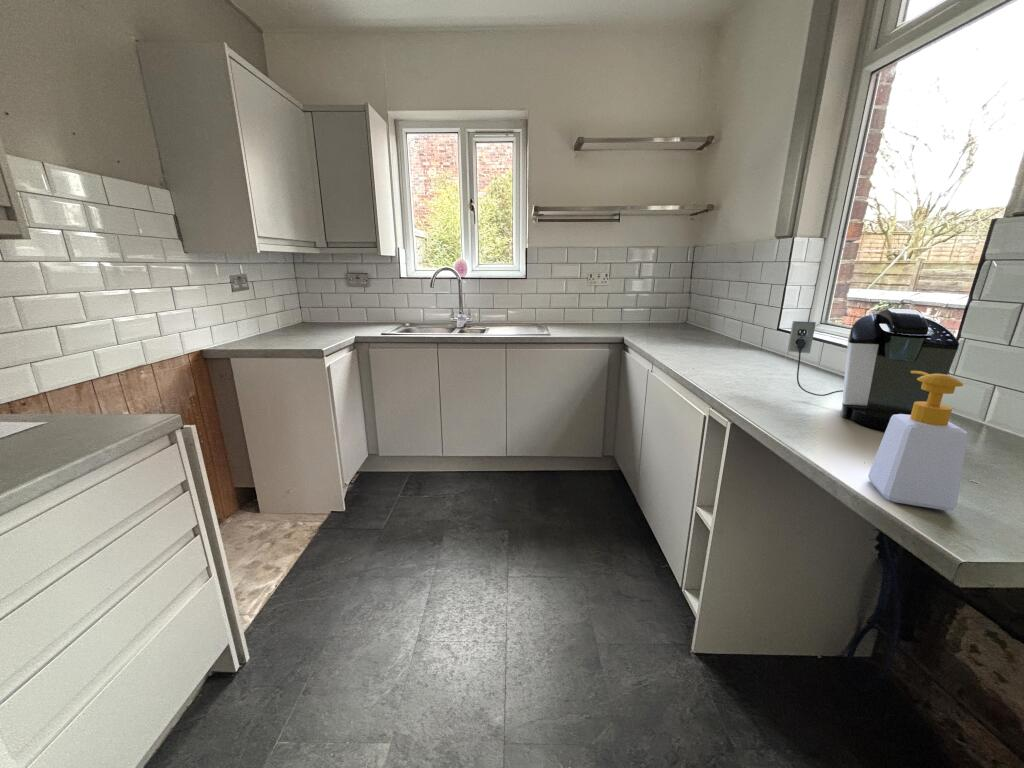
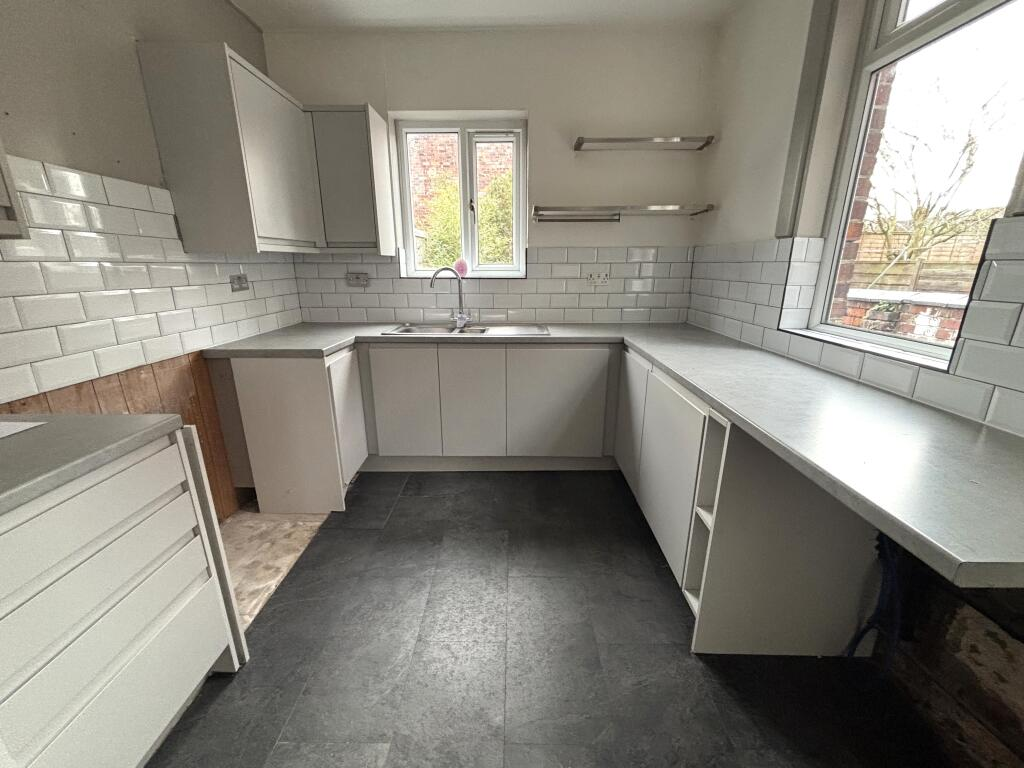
- coffee maker (863, 363)
- soap bottle (917, 433)
